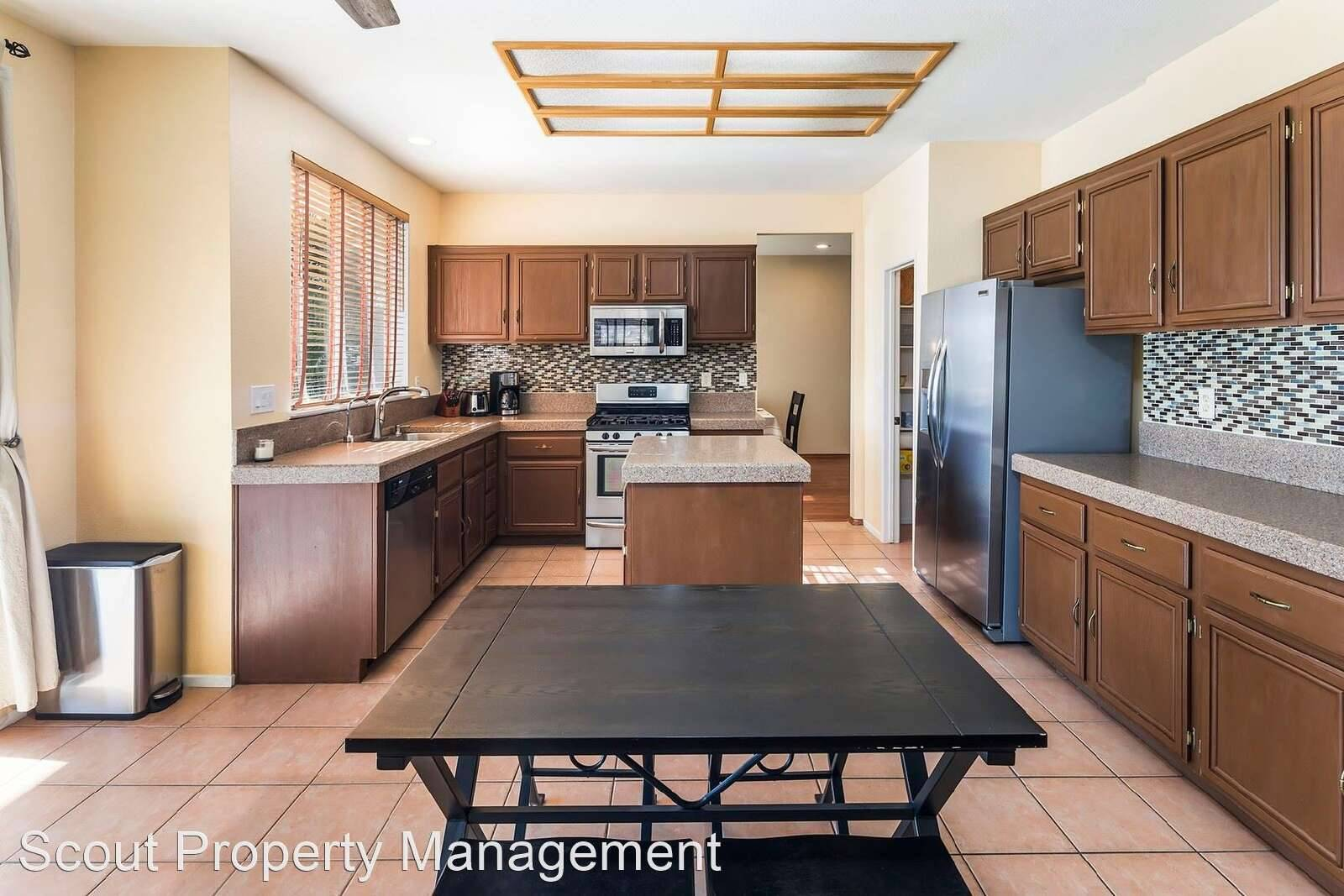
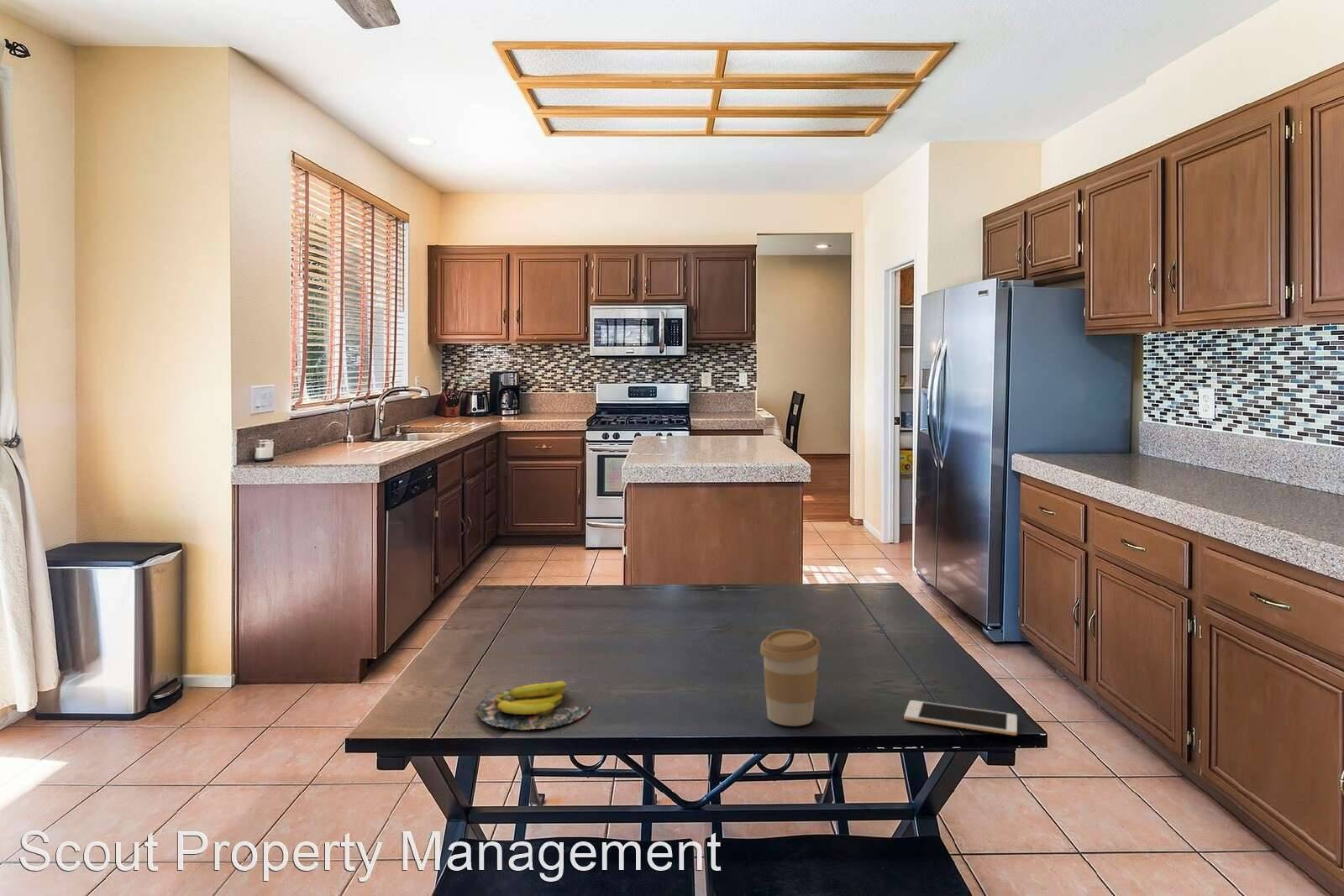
+ coffee cup (790, 675)
+ banana (534, 694)
+ cell phone (960, 716)
